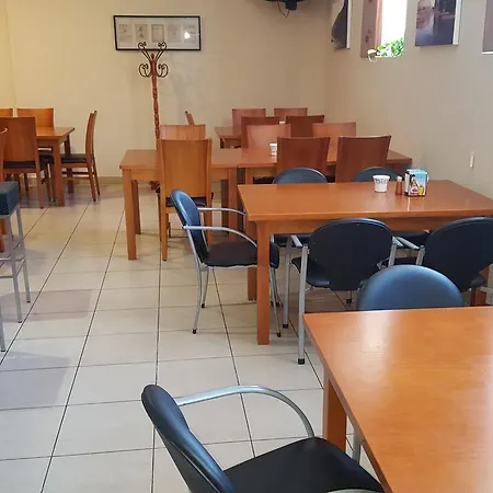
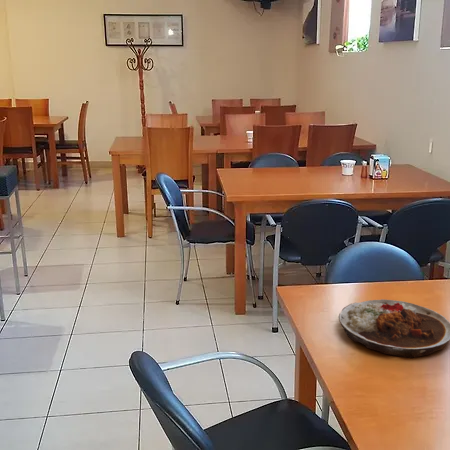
+ plate (394, 322)
